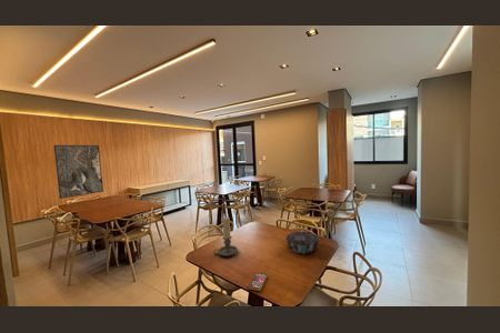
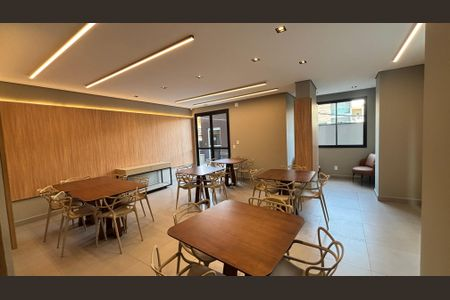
- candle holder (224, 235)
- smartphone (258, 281)
- decorative bowl (302, 242)
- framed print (80, 170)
